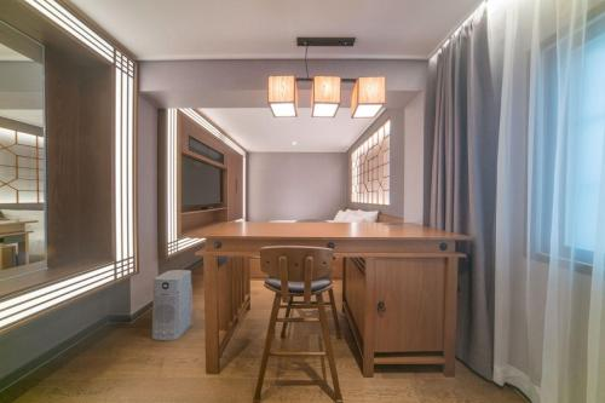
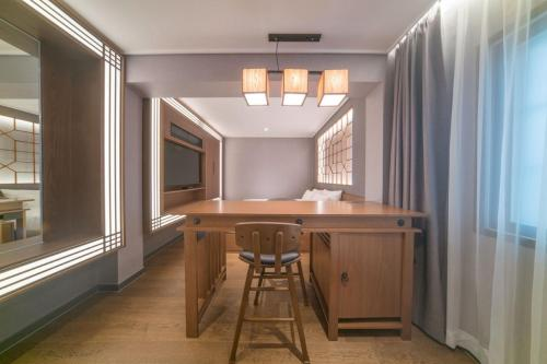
- air purifier (173, 301)
